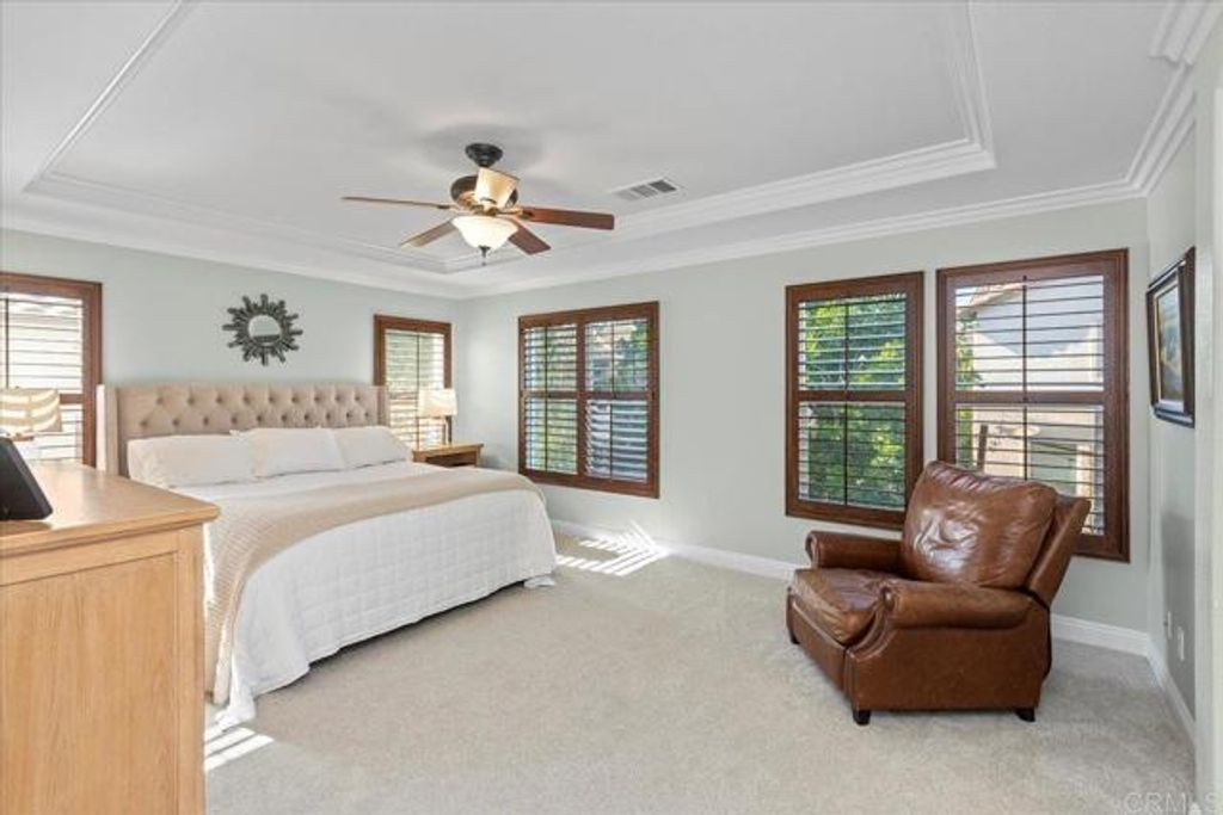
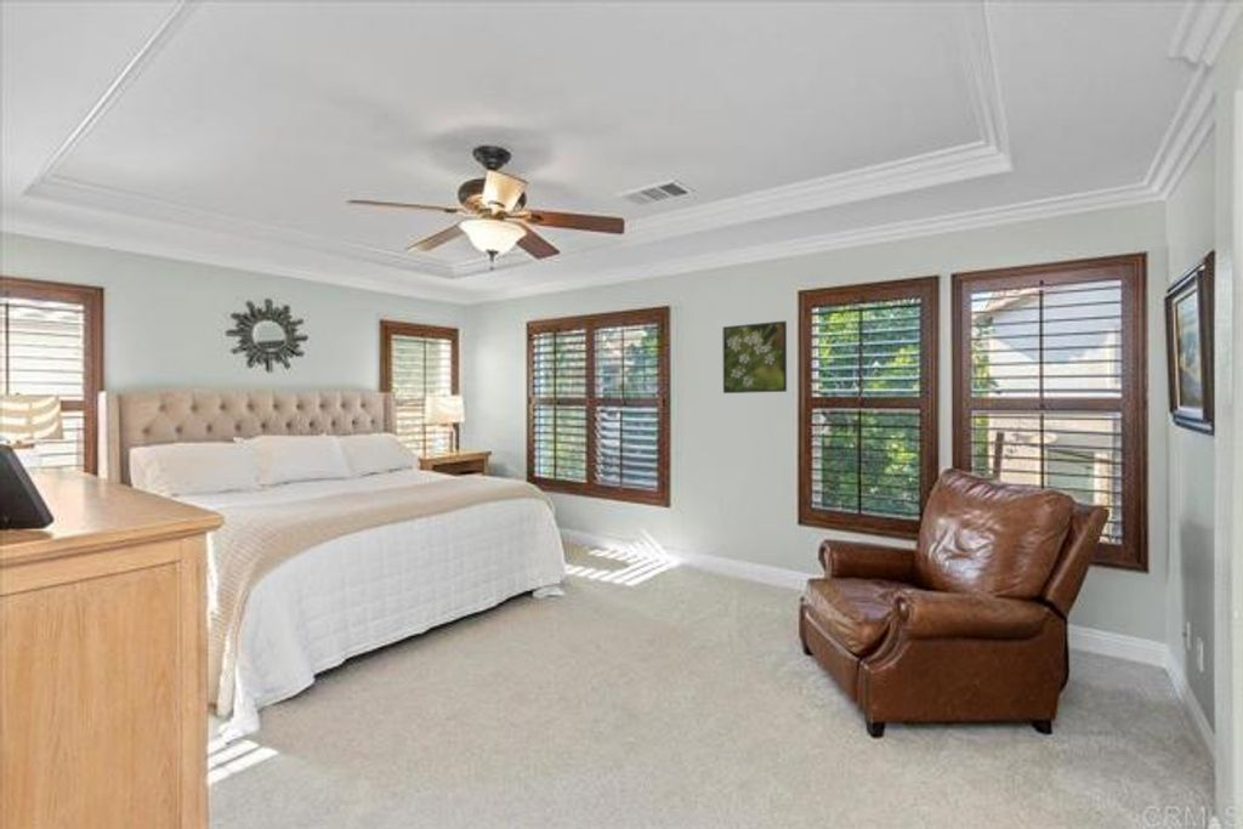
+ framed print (754, 358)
